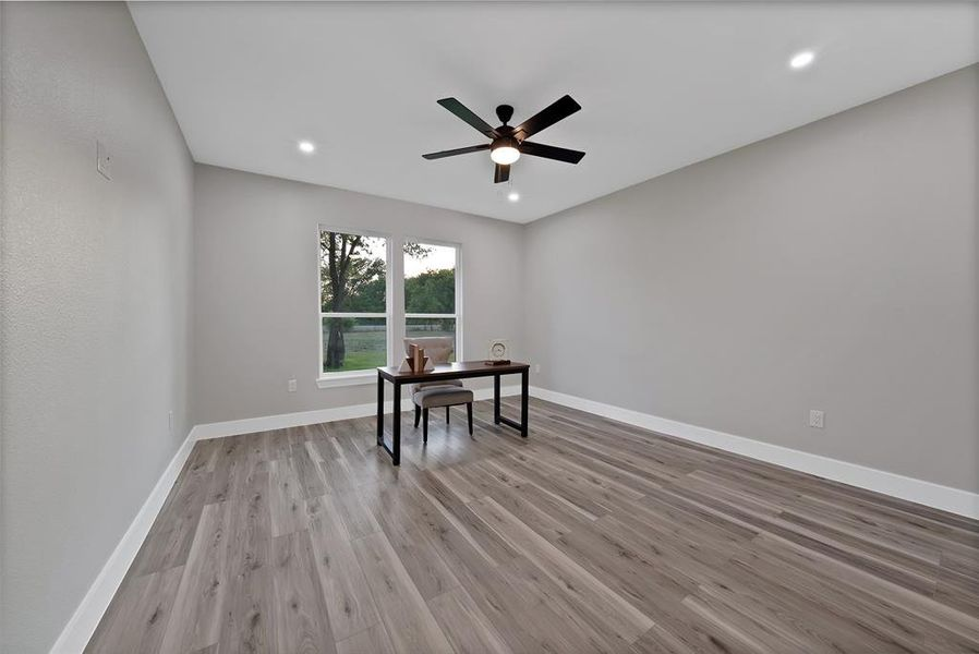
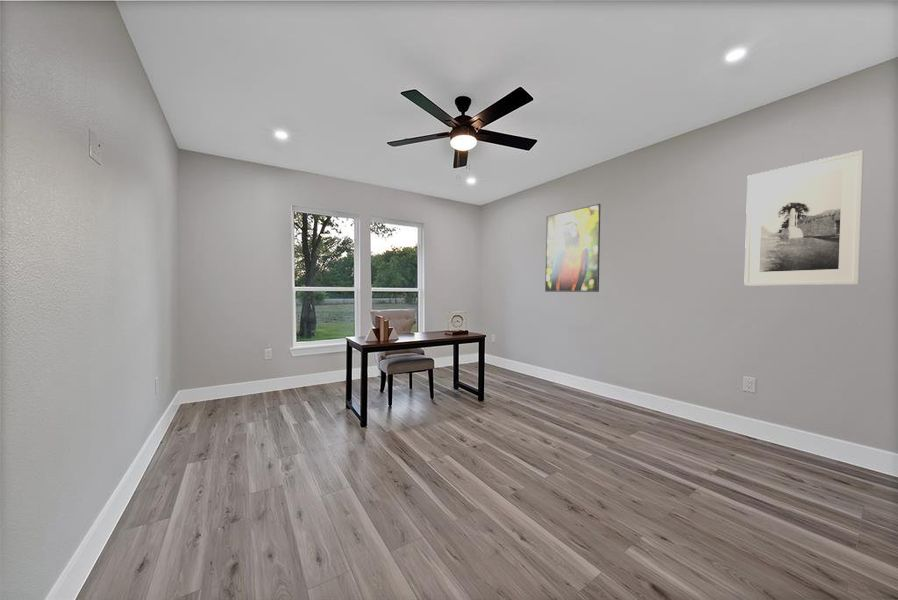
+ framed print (797, 224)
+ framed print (570, 251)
